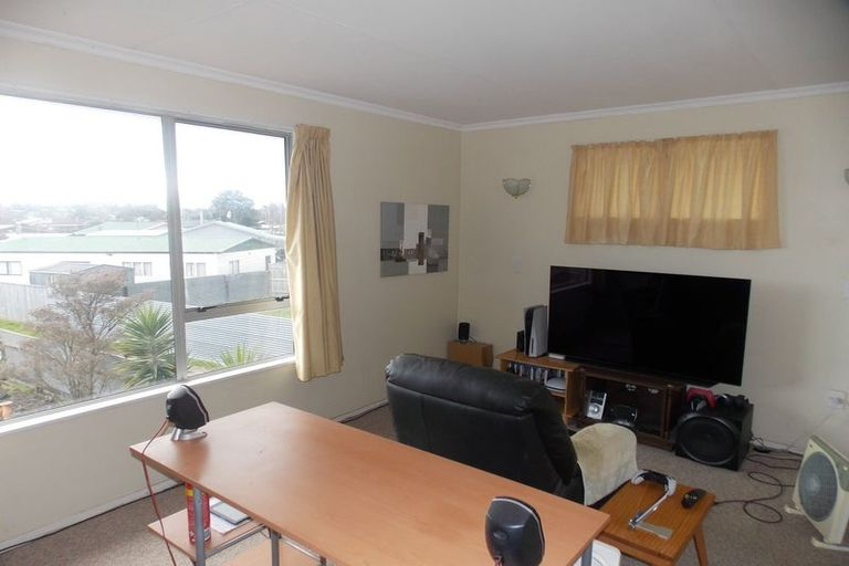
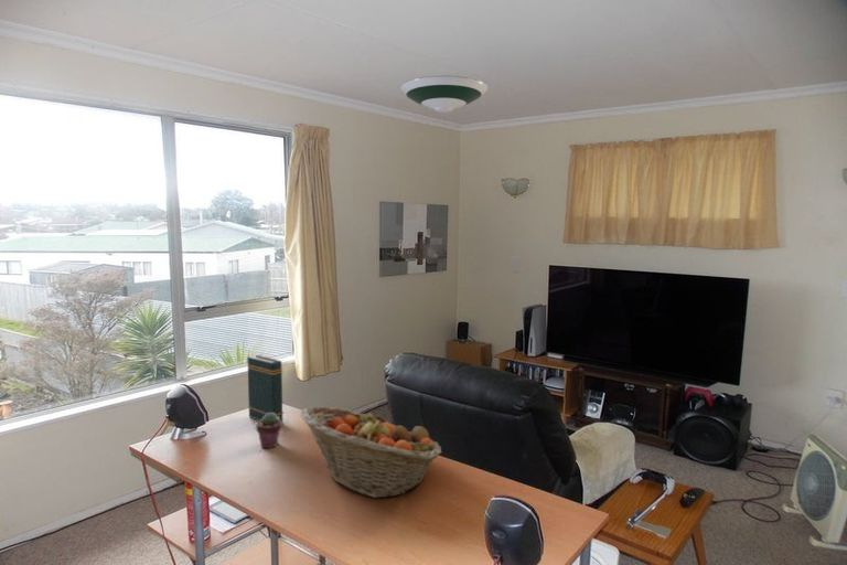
+ fruit basket (369, 441)
+ book (265, 390)
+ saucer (443, 99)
+ potted succulent (269, 428)
